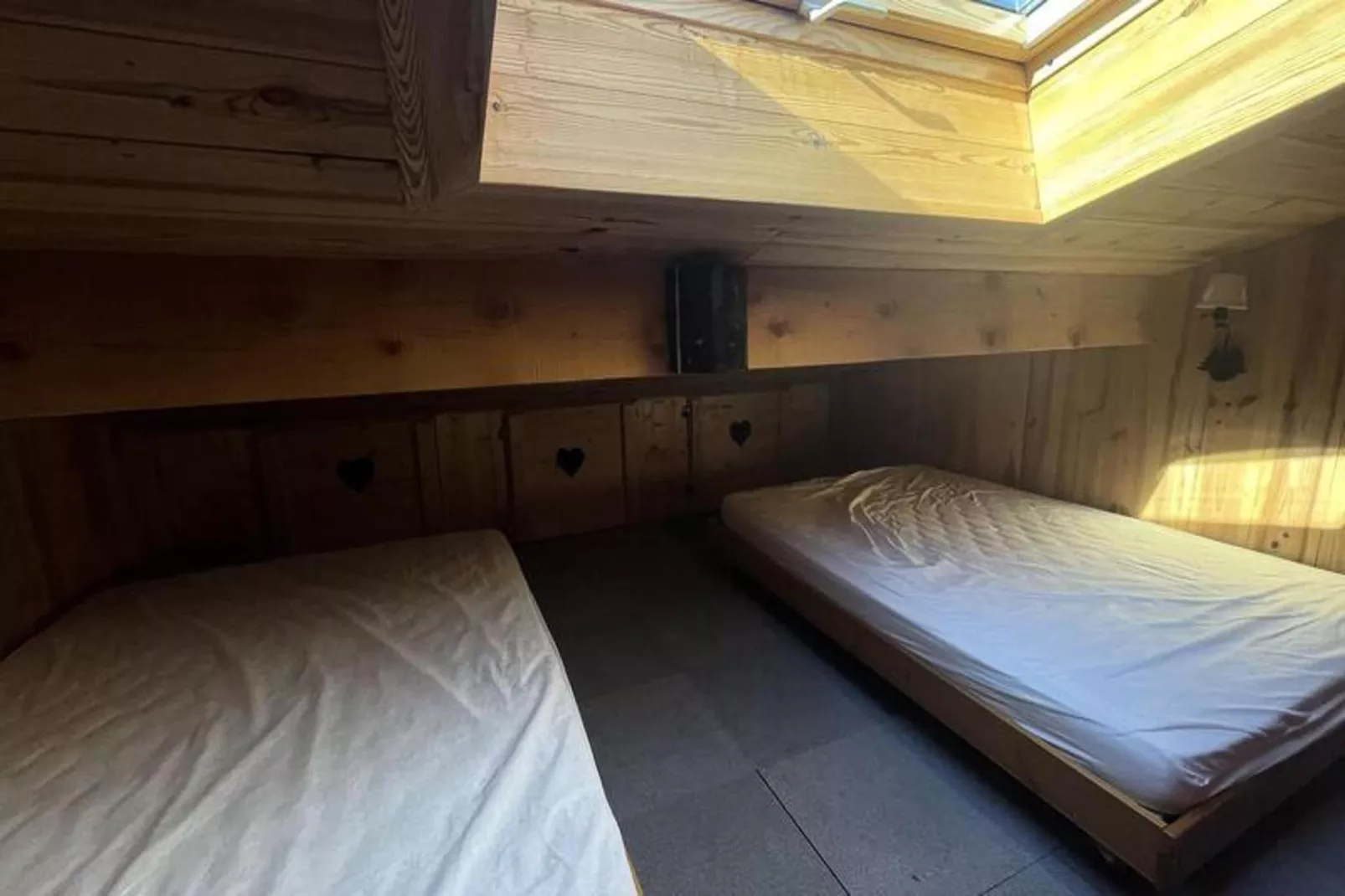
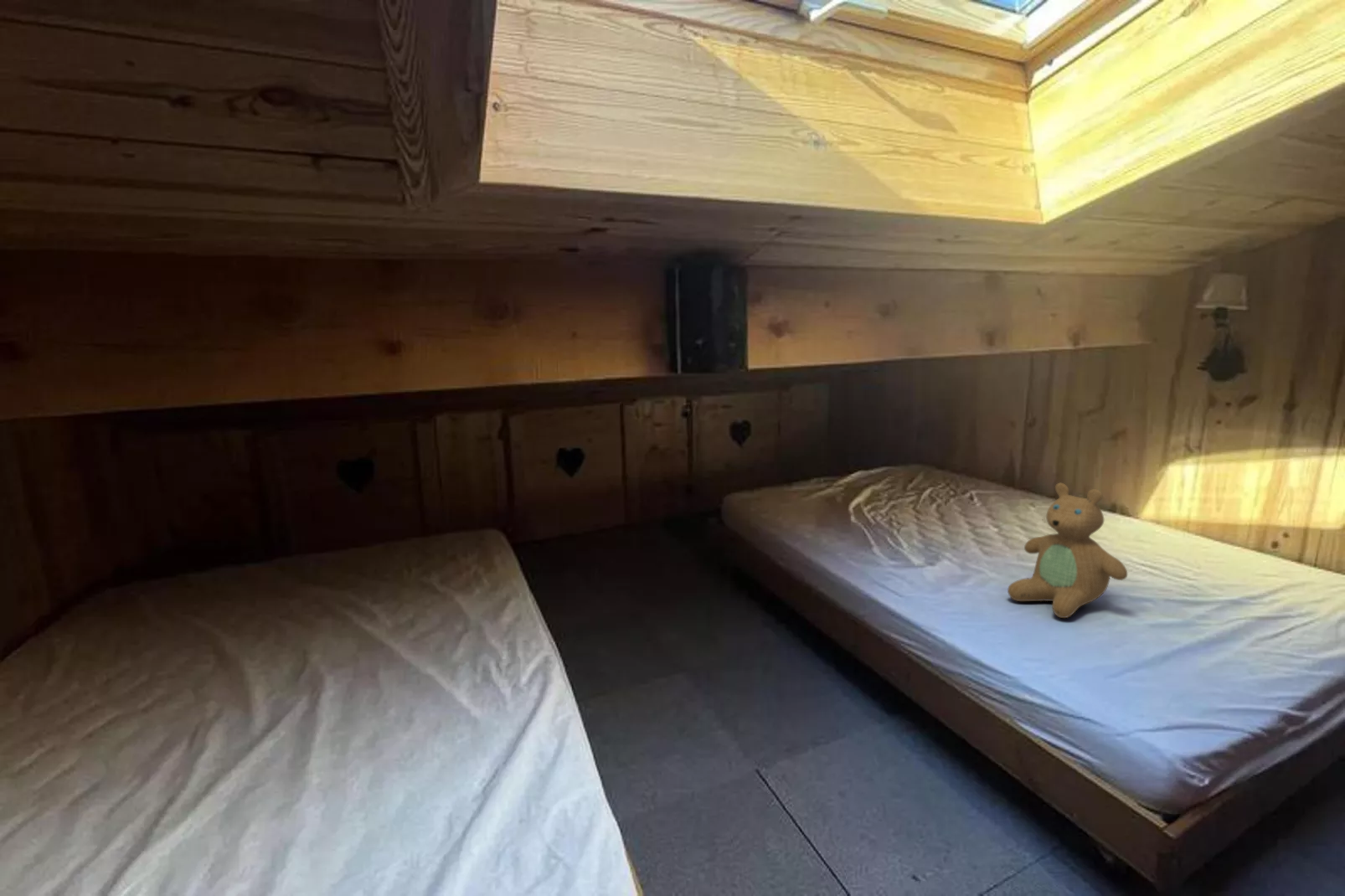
+ teddy bear (1062, 546)
